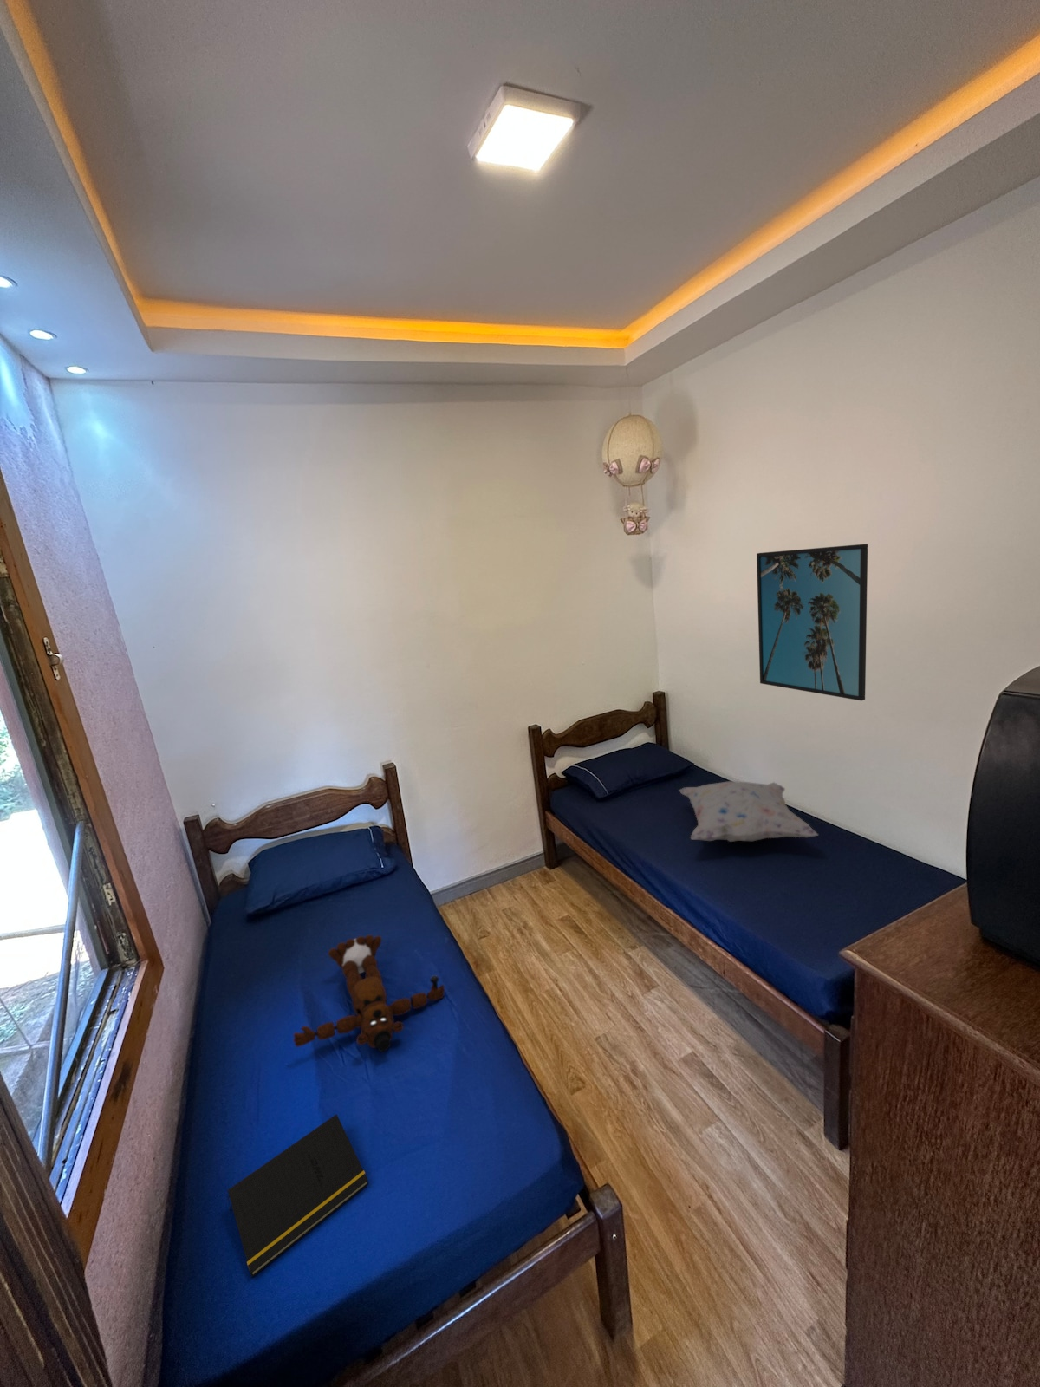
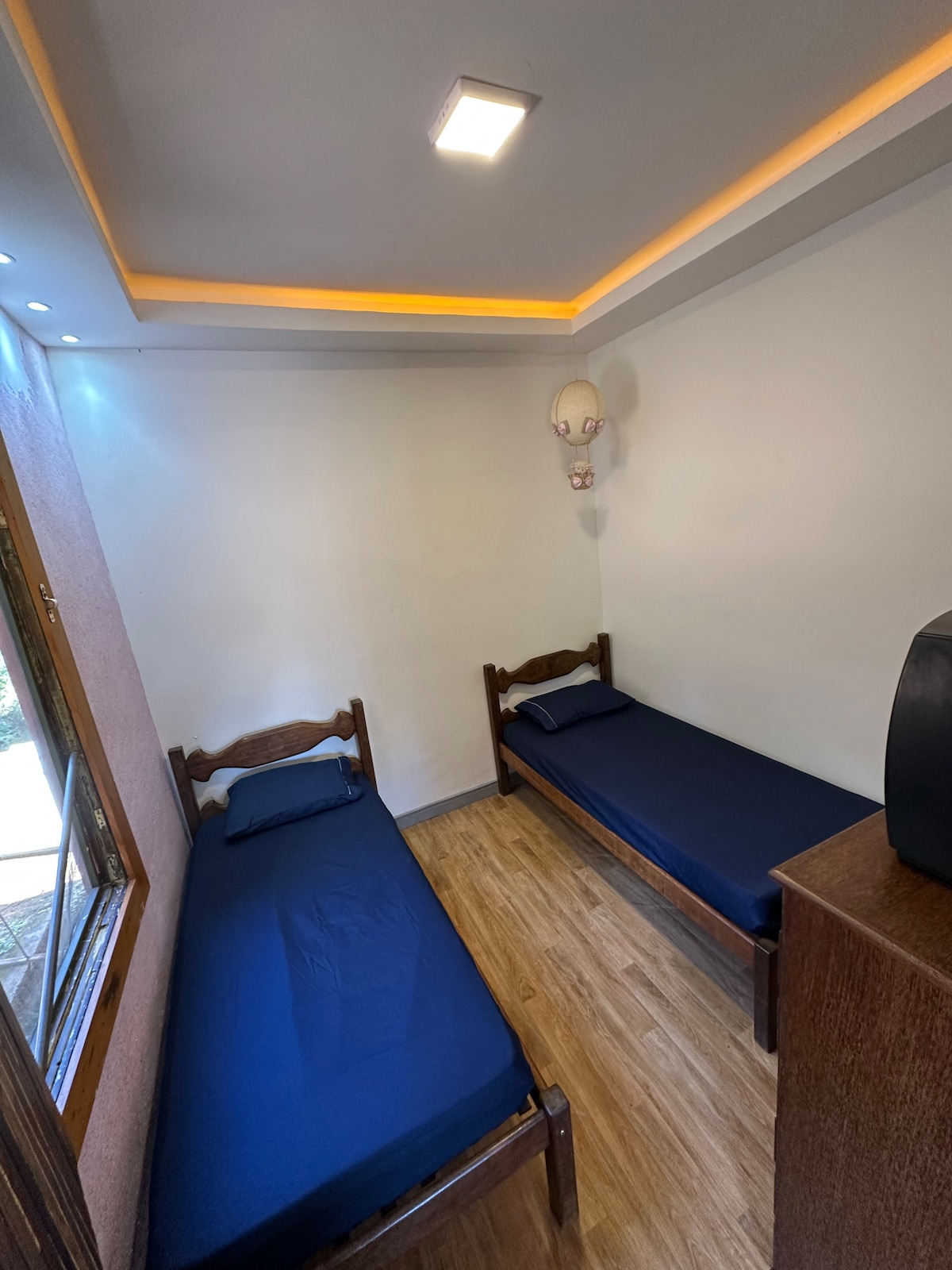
- teddy bear (365, 987)
- decorative pillow (741, 809)
- notepad (298, 1187)
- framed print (807, 621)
